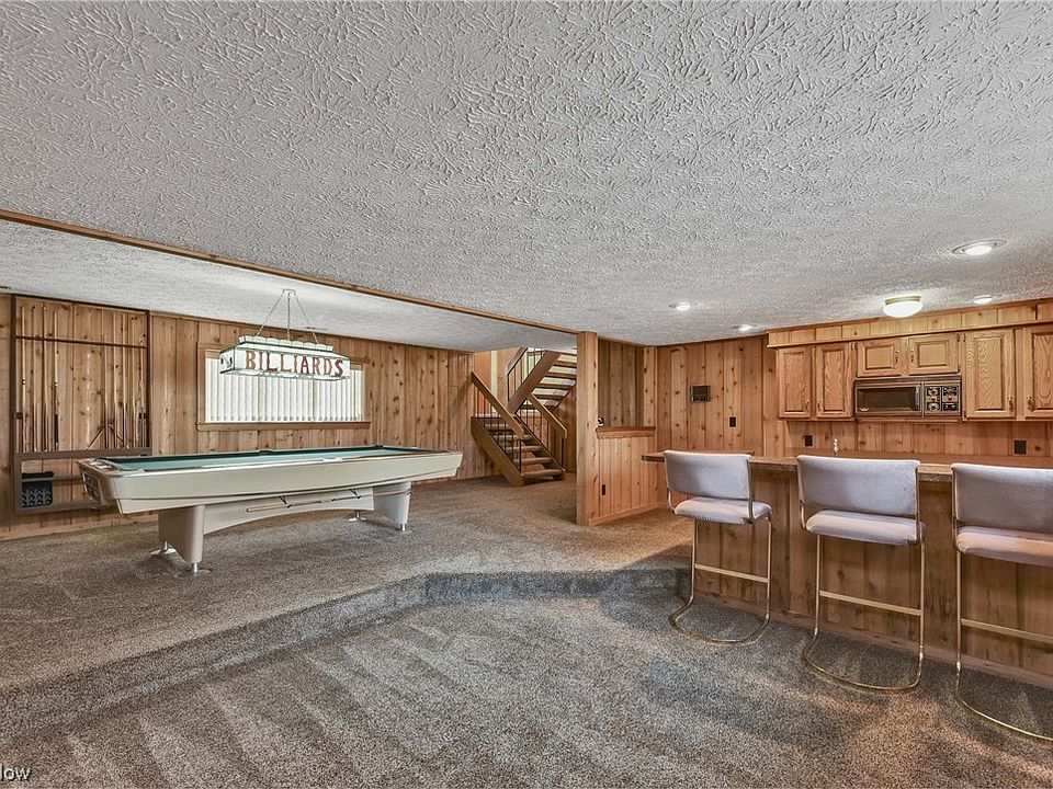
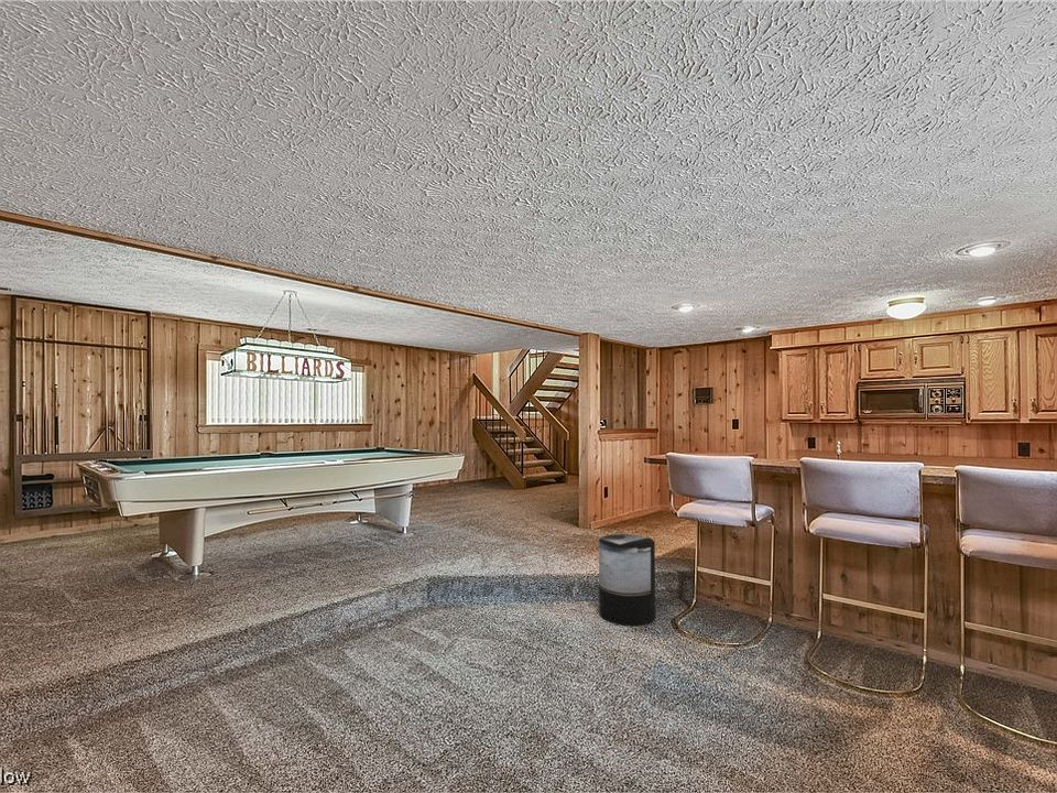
+ trash can (626, 577)
